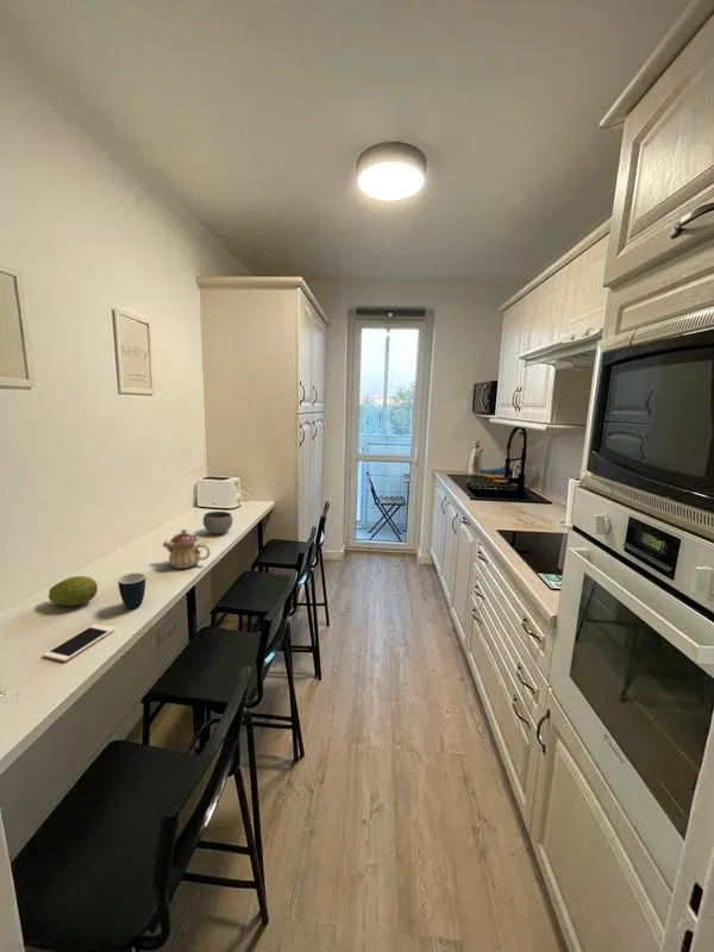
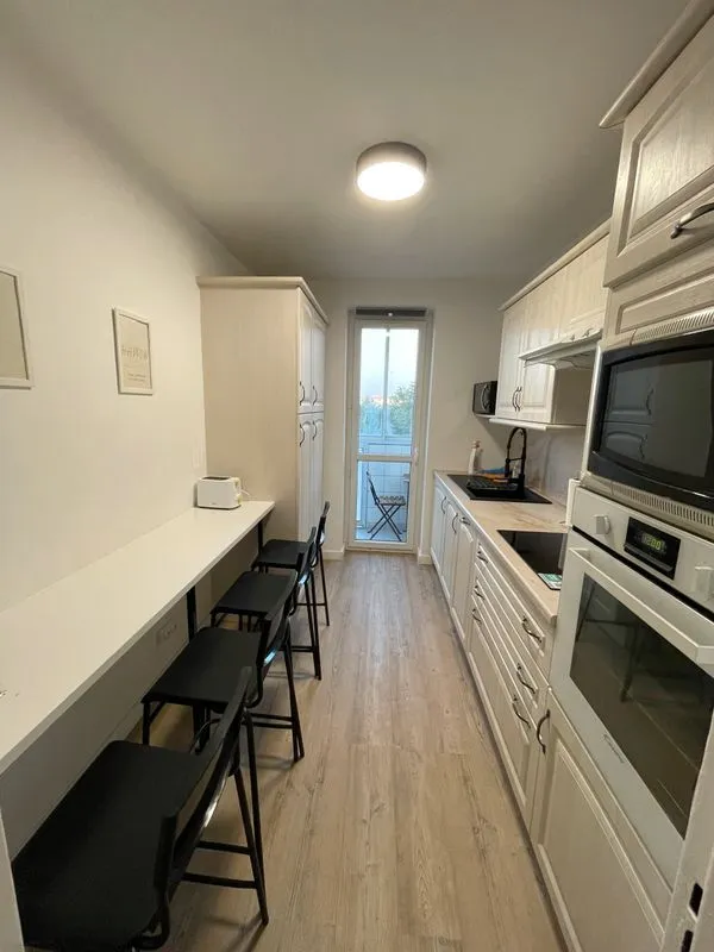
- fruit (71, 590)
- bowl (218, 522)
- teapot (186, 546)
- cell phone (81, 640)
- mug (134, 589)
